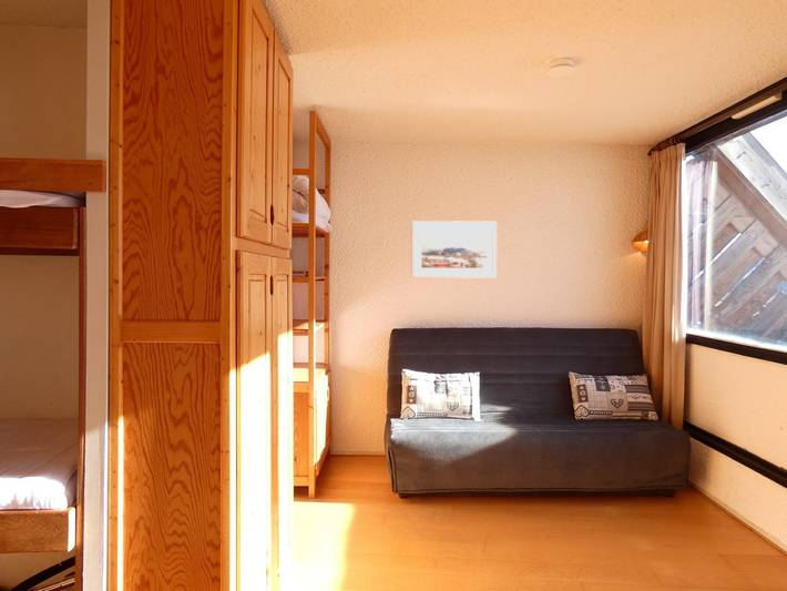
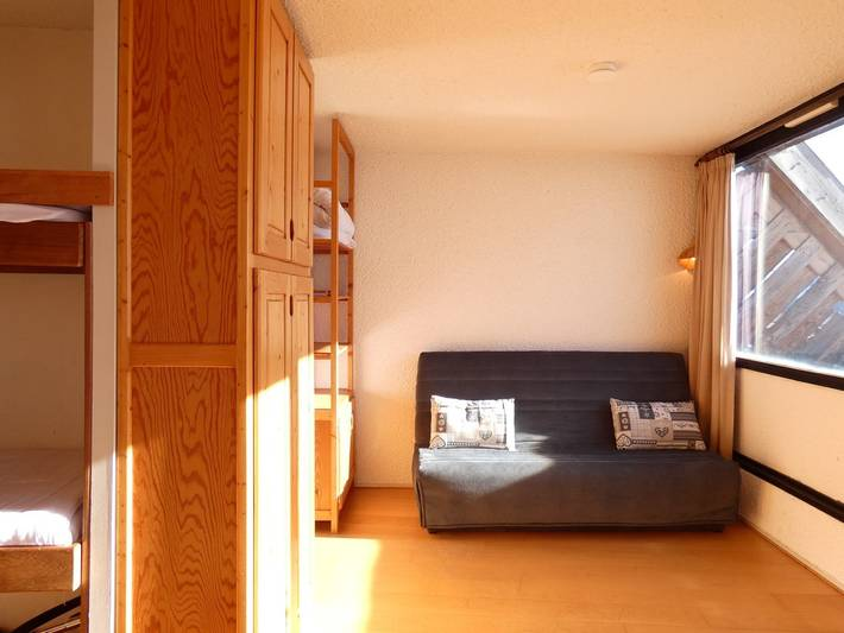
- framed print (453, 249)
